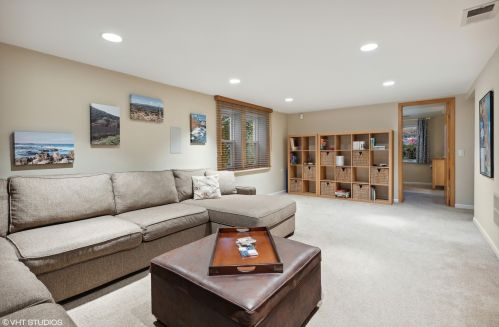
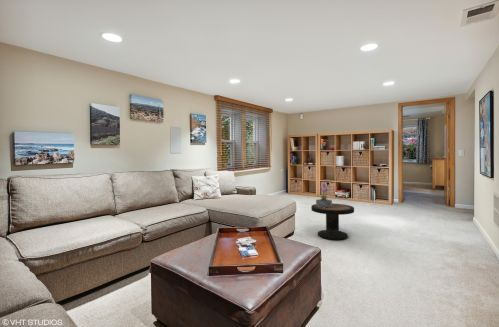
+ side table (332, 221)
+ potted plant (323, 193)
